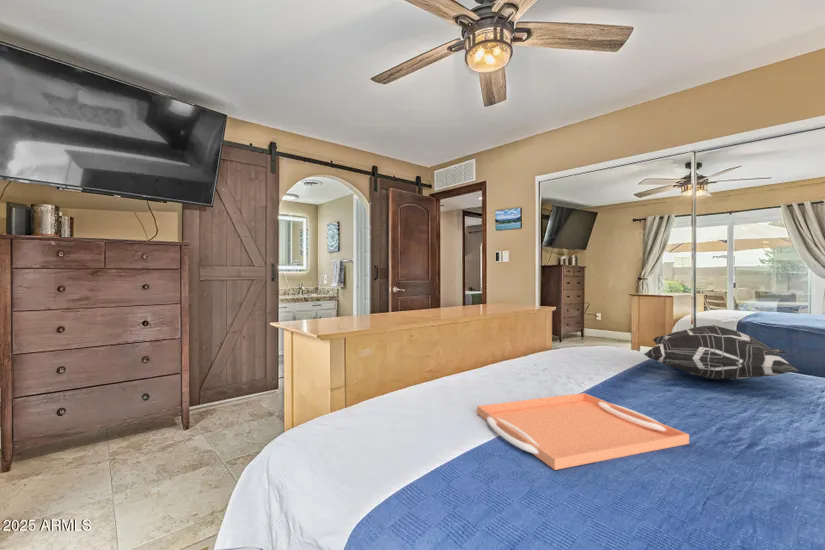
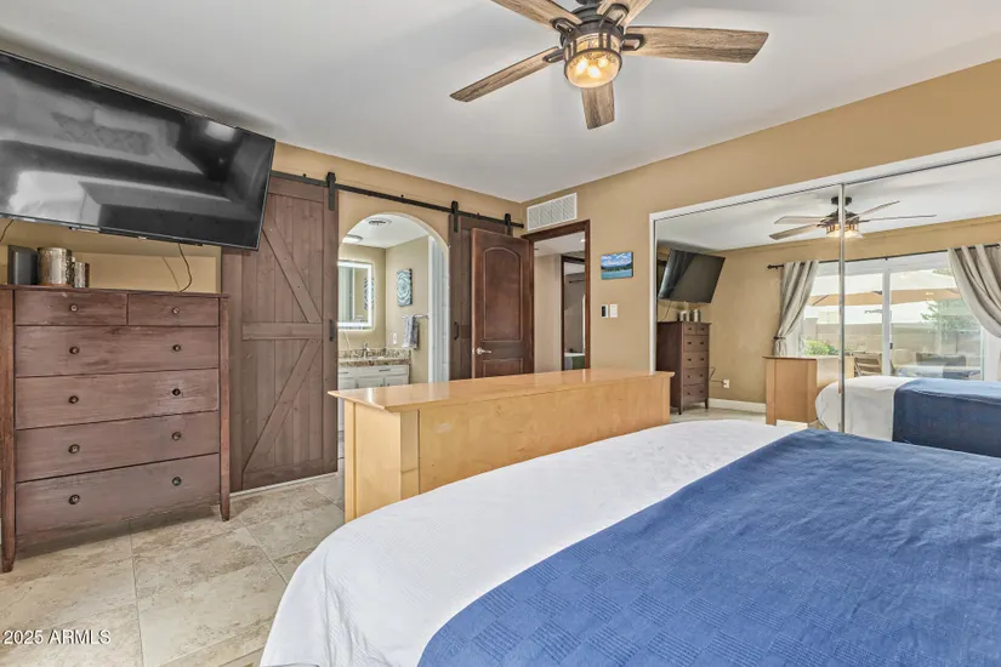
- decorative pillow (715, 352)
- serving tray (572, 423)
